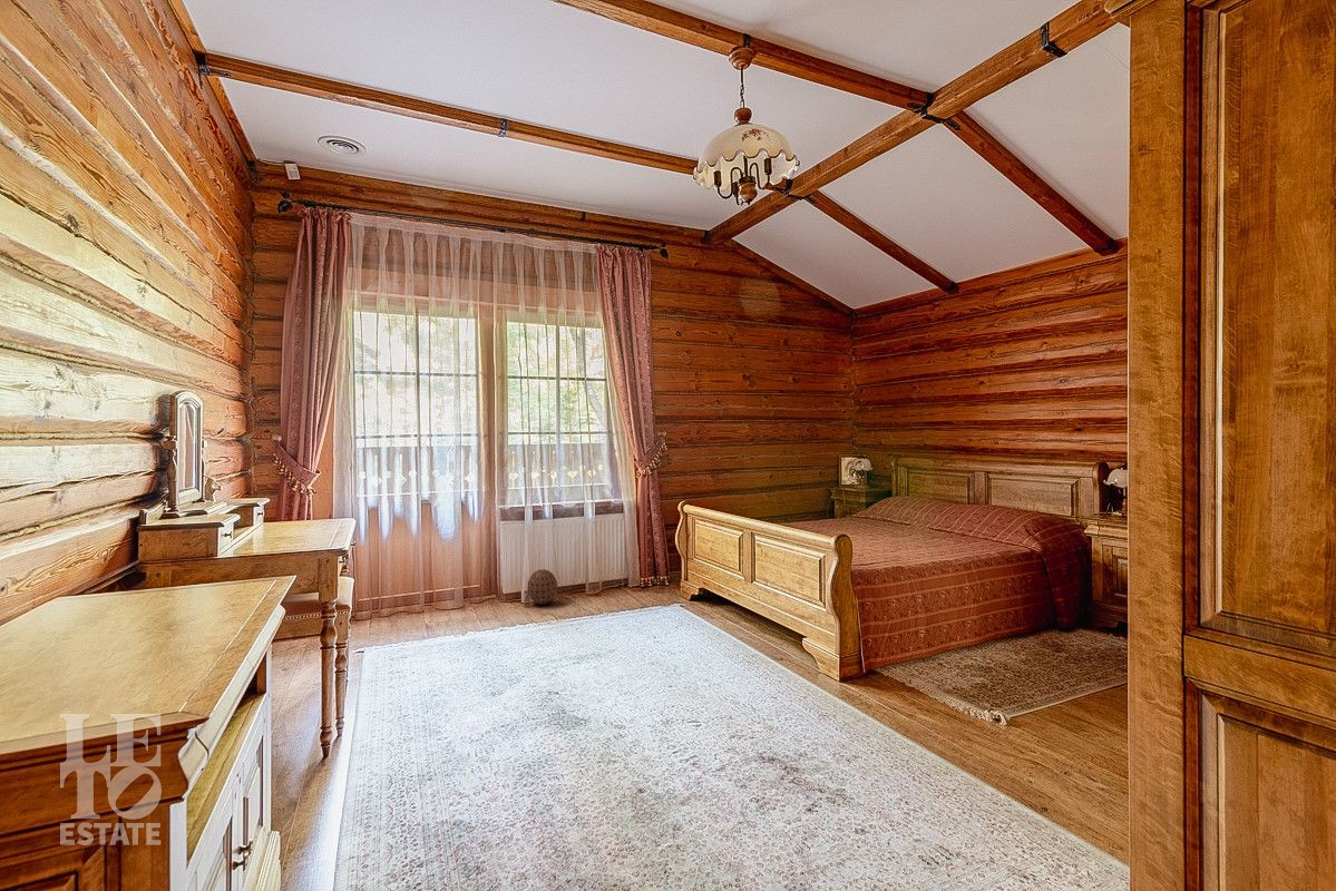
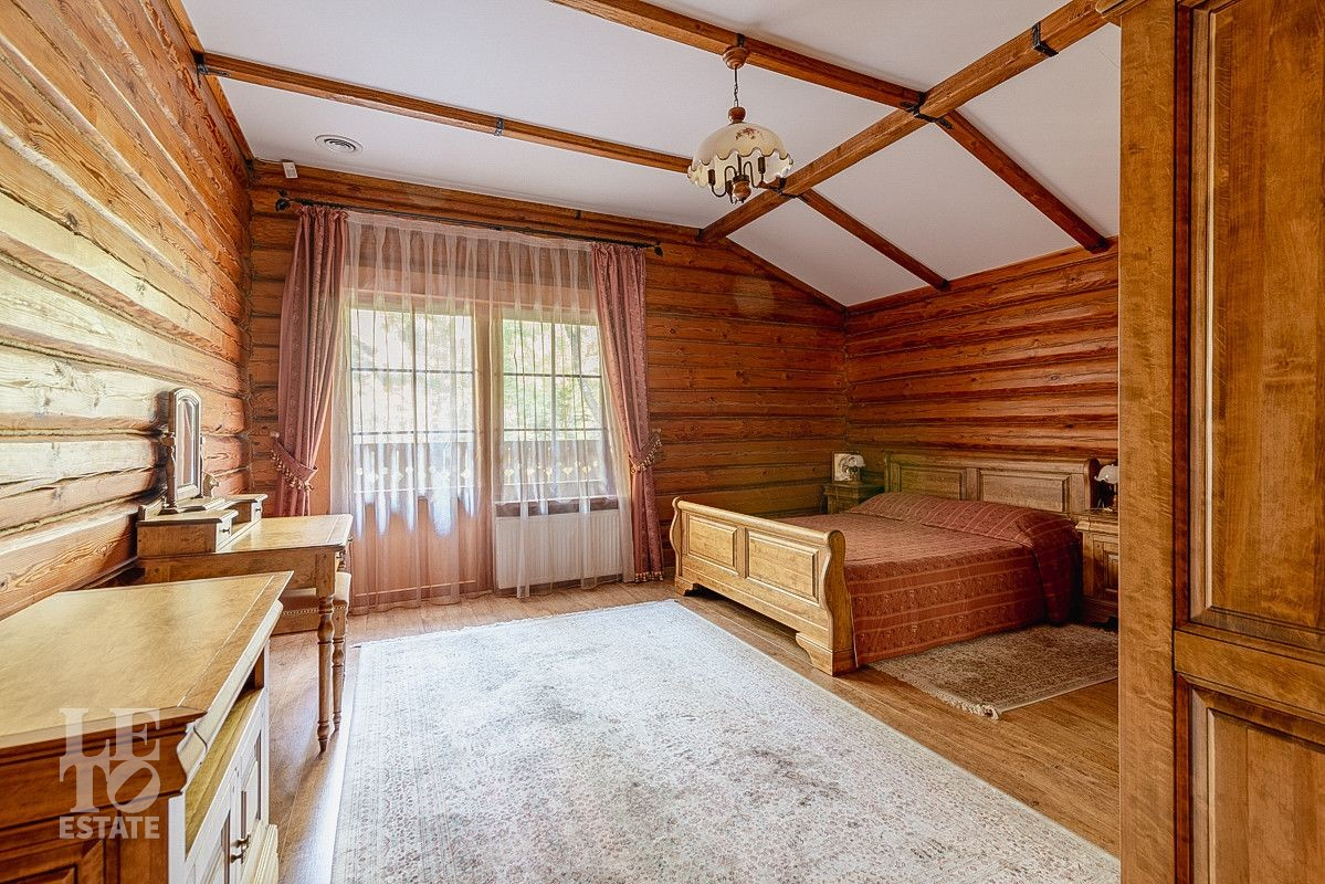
- decorative ball (542, 587)
